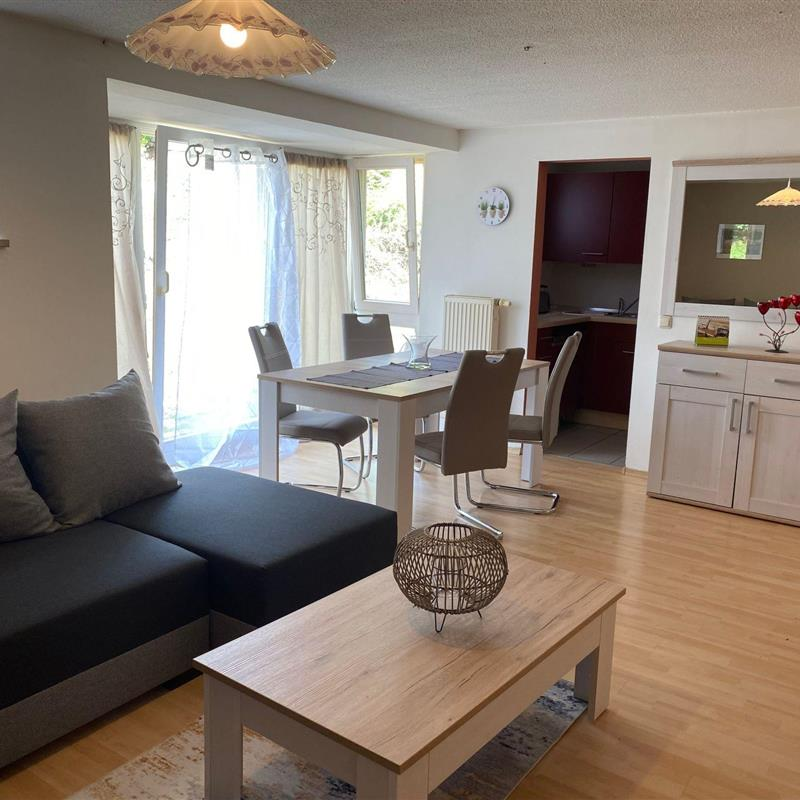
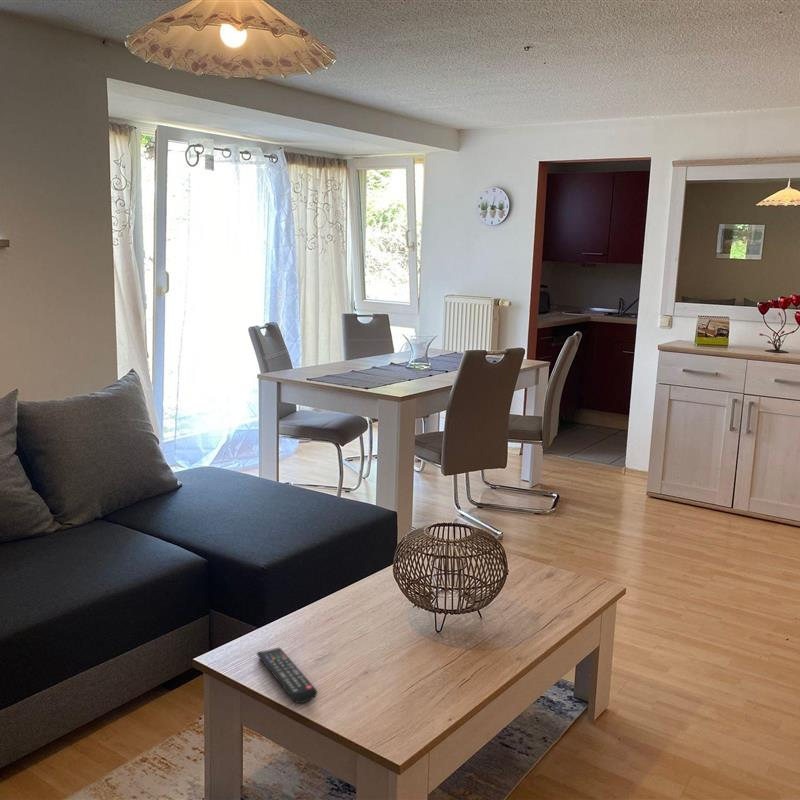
+ remote control (285, 673)
